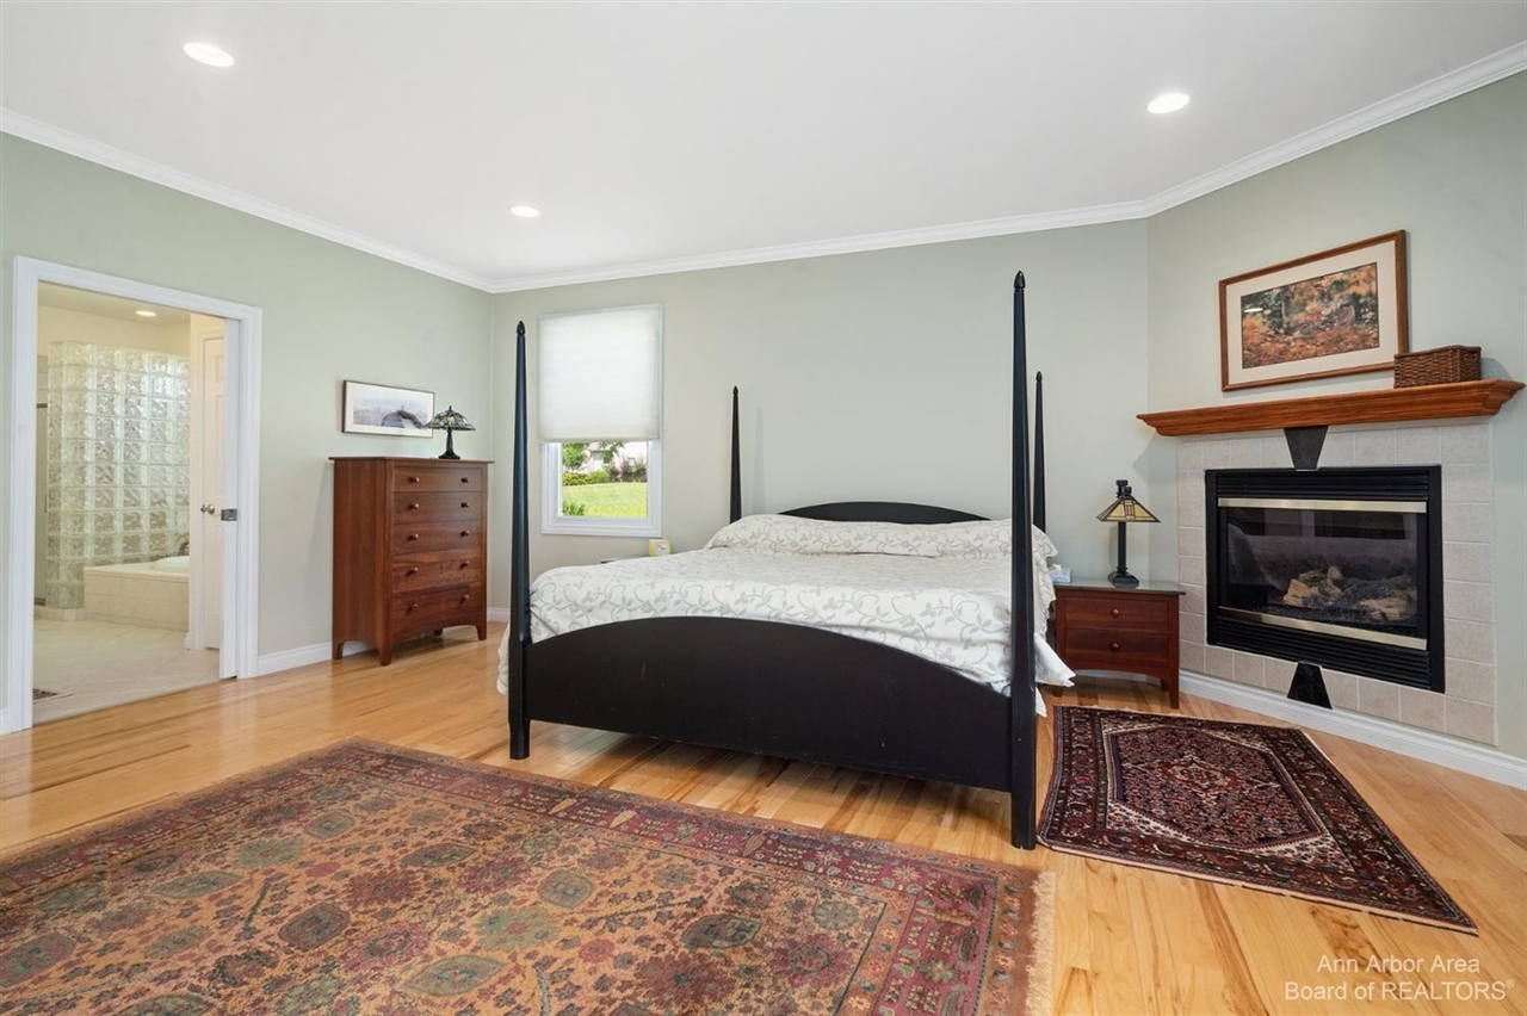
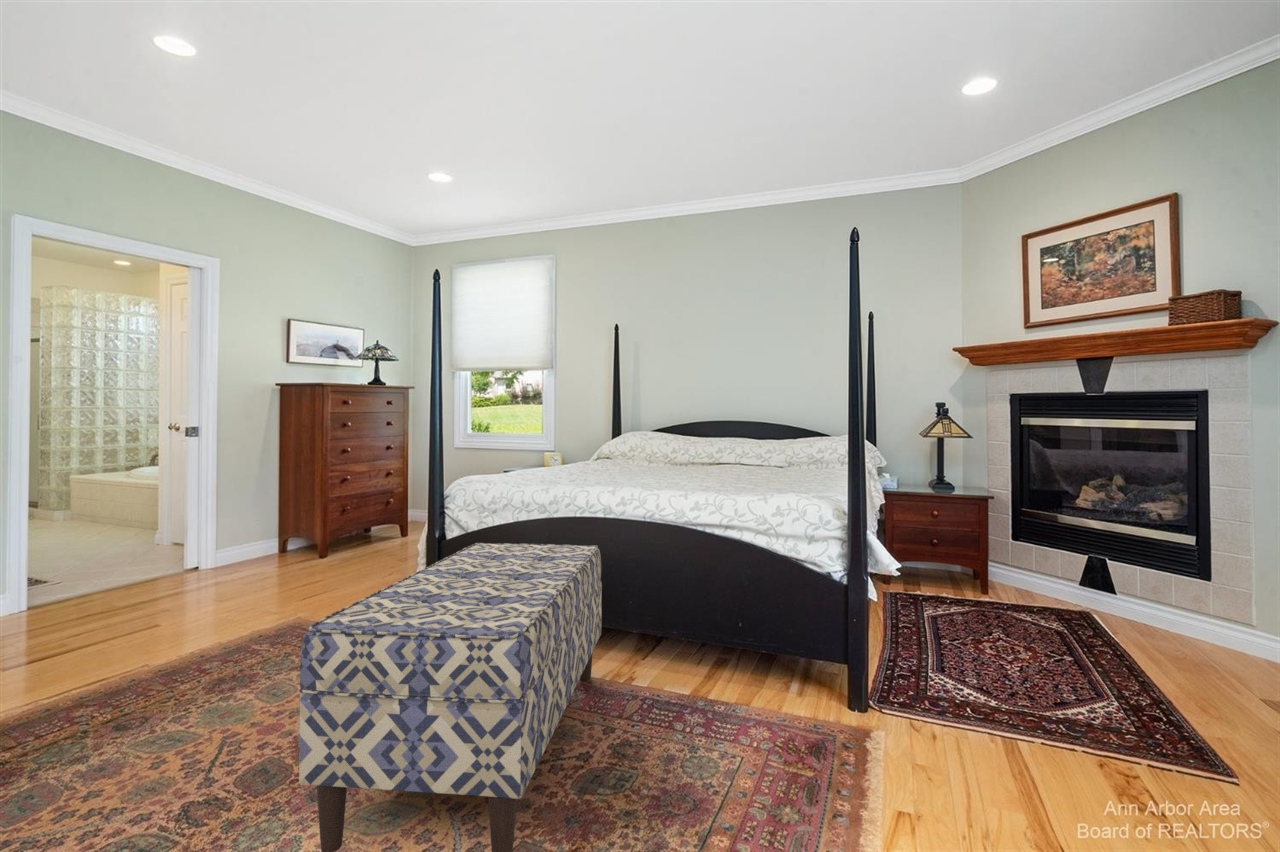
+ bench (490, 658)
